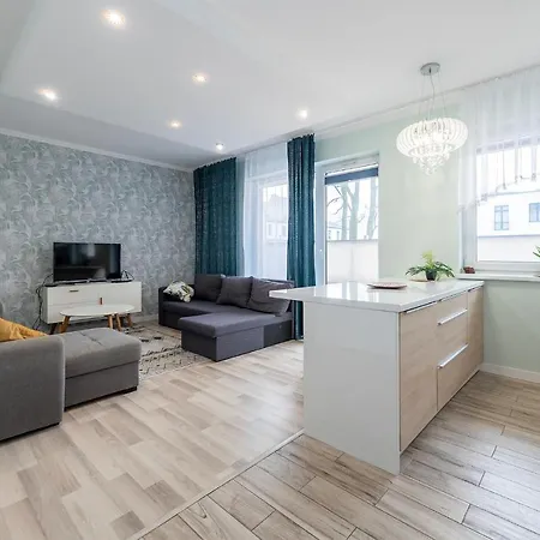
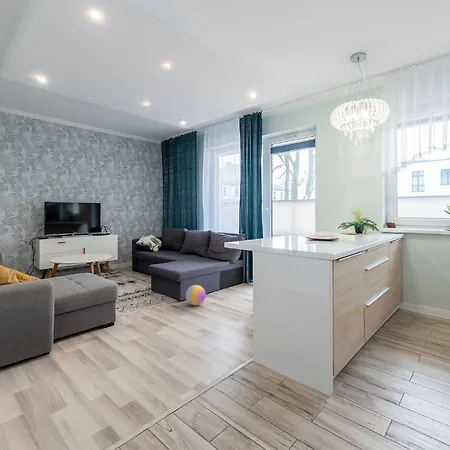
+ ball (195, 295)
